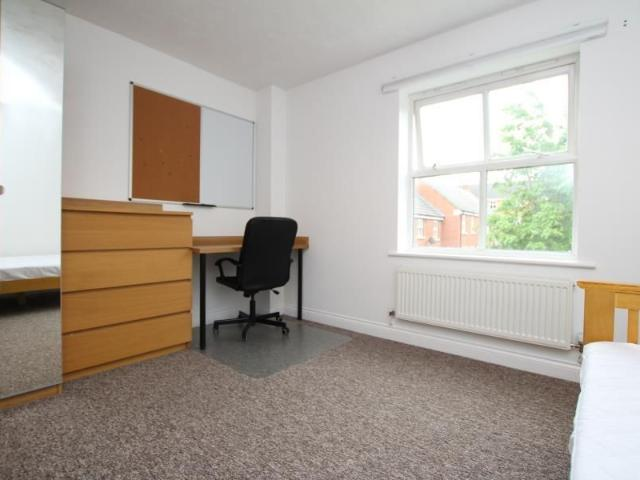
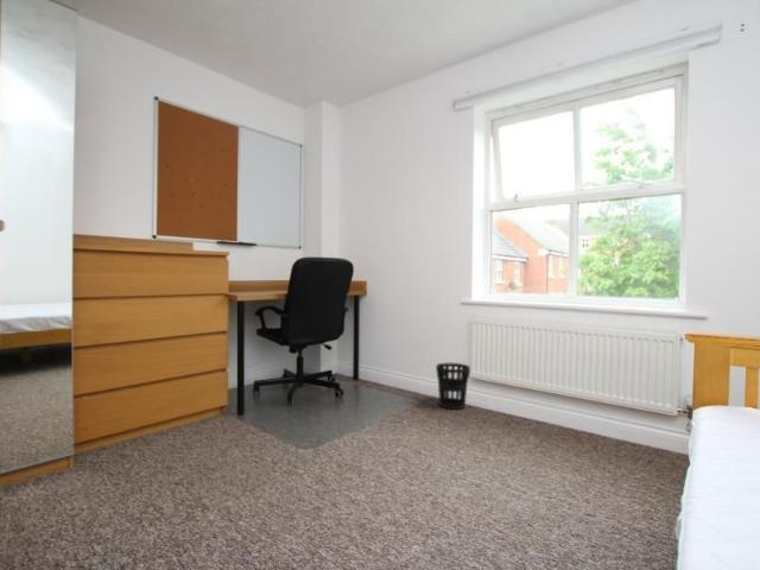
+ wastebasket (452, 385)
